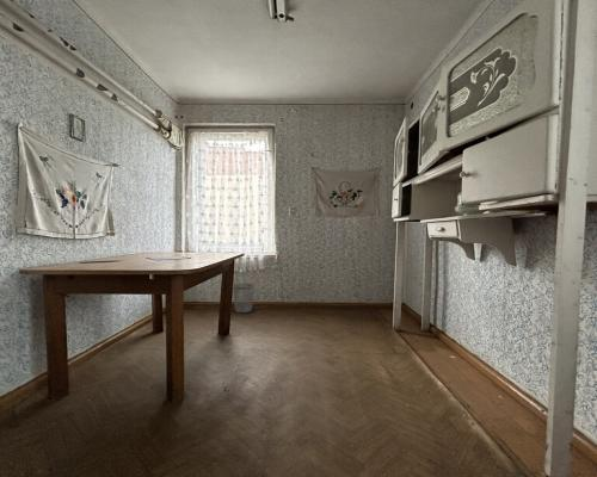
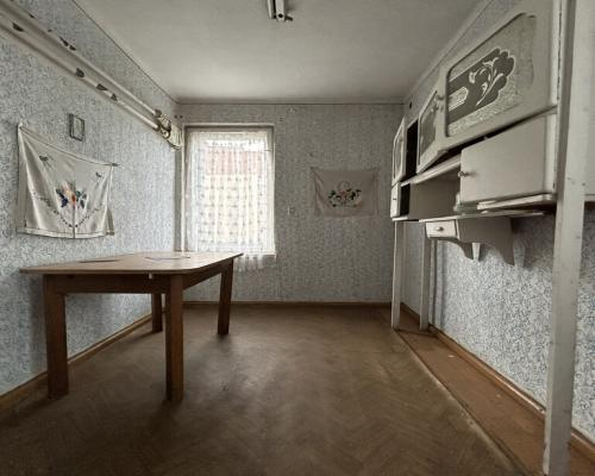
- wastebasket (242, 297)
